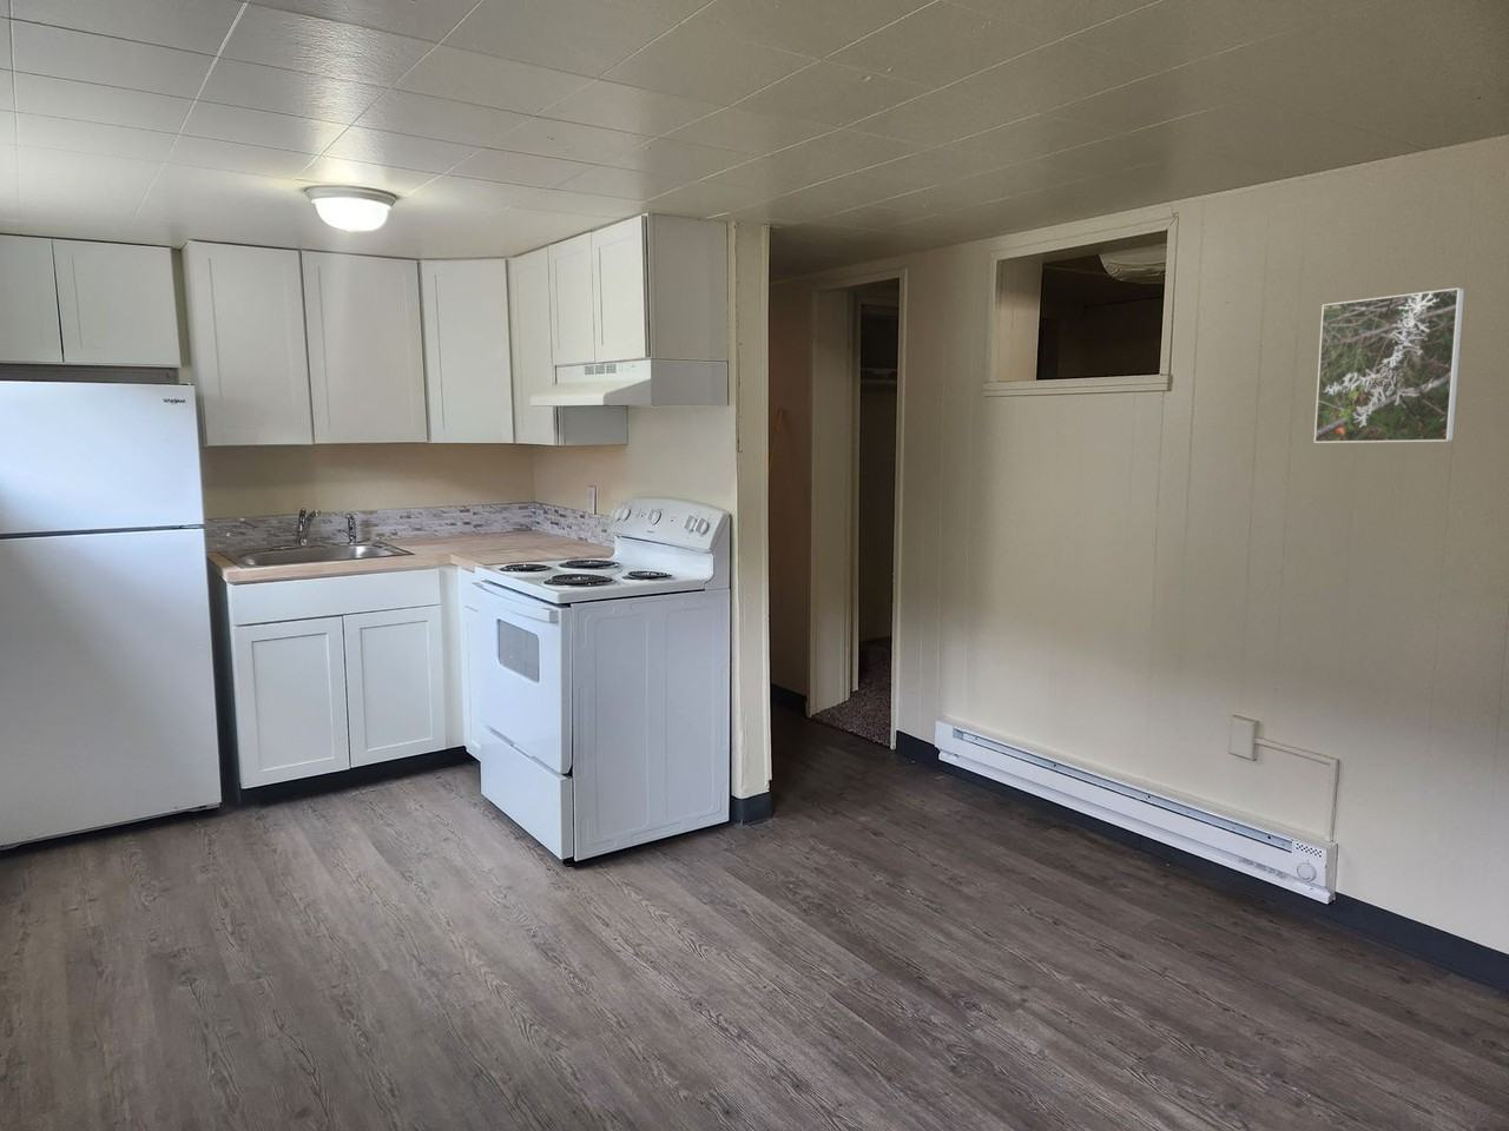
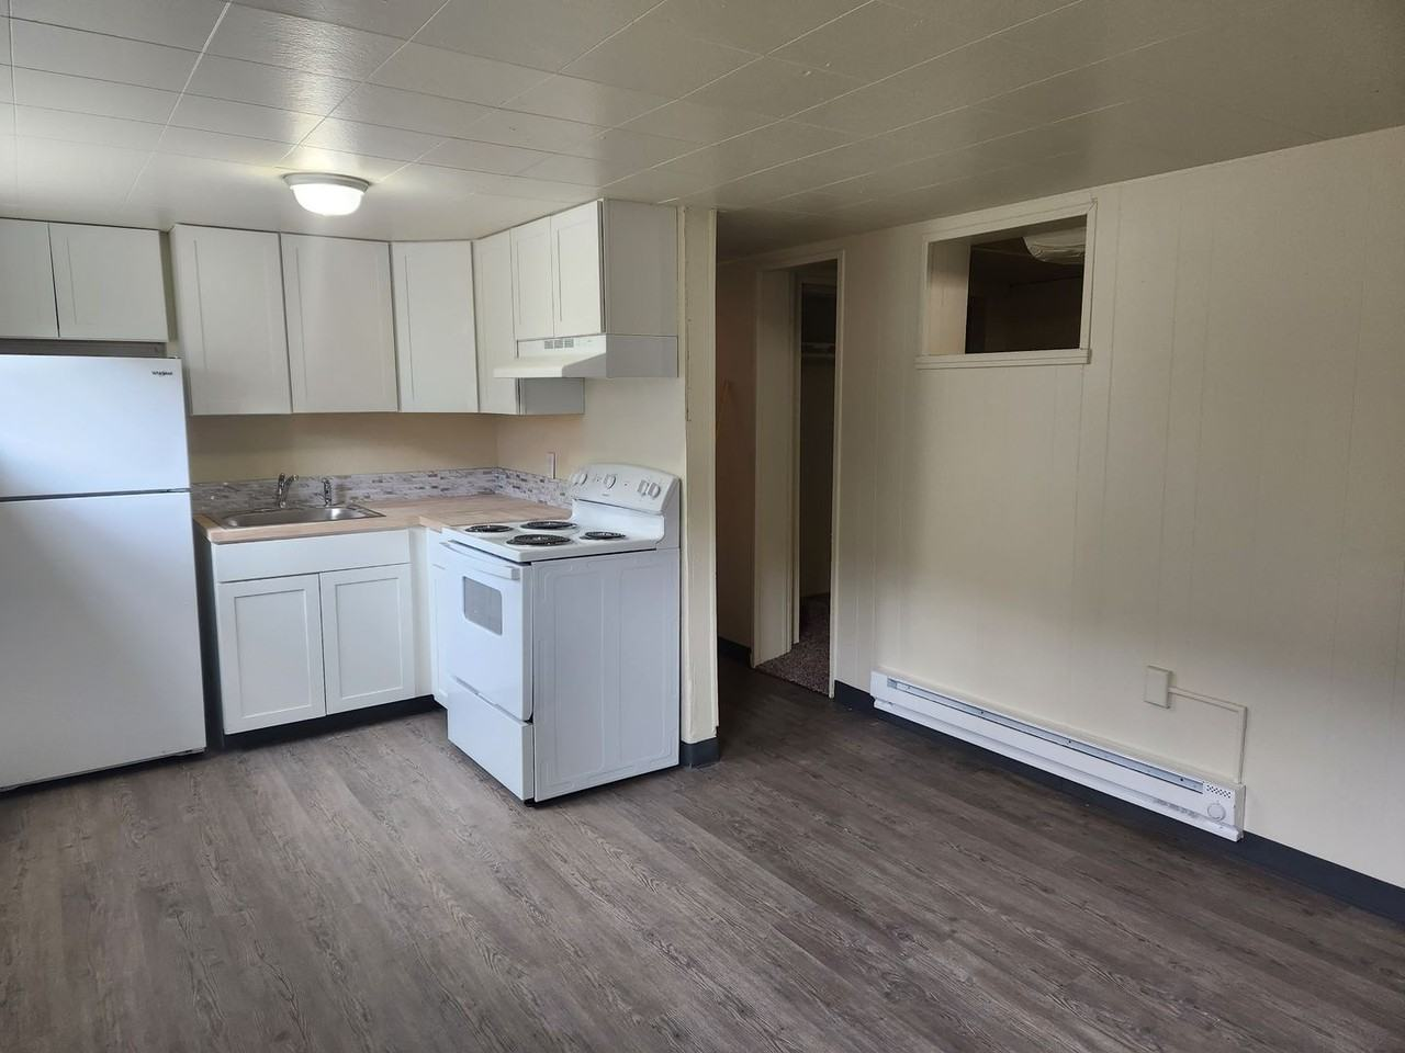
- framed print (1384, 369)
